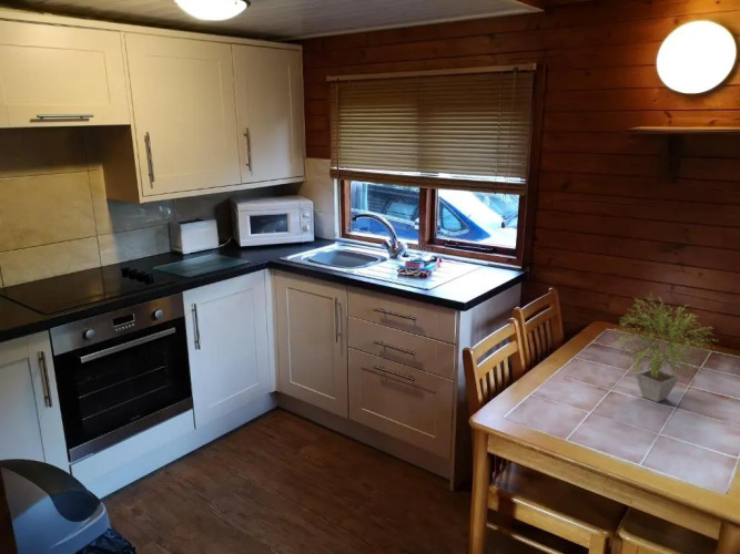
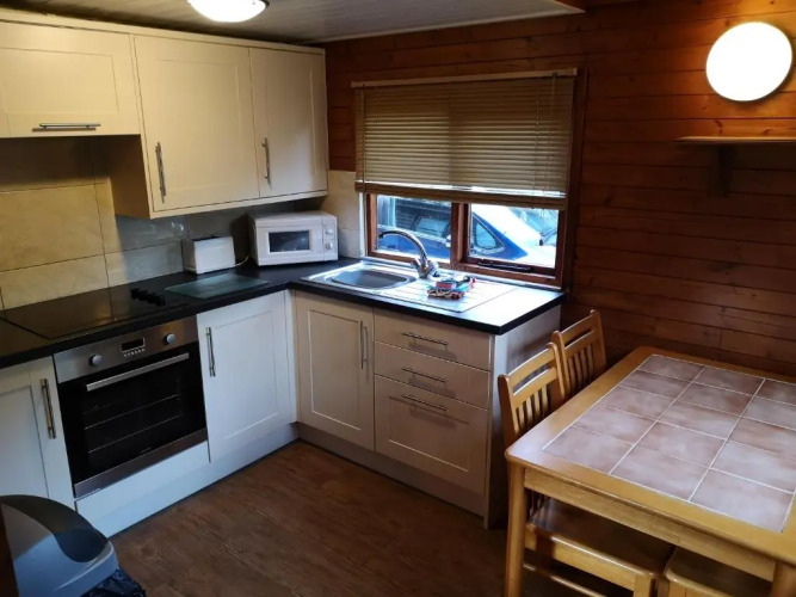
- potted plant (666, 348)
